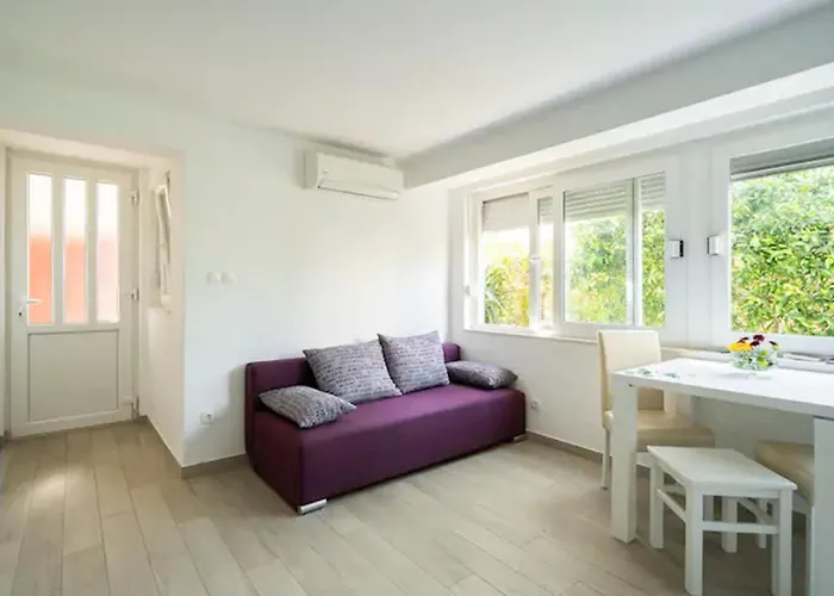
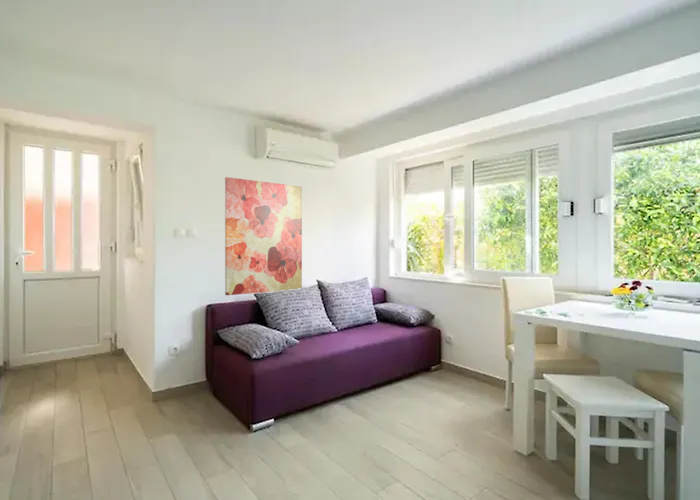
+ wall art (266, 237)
